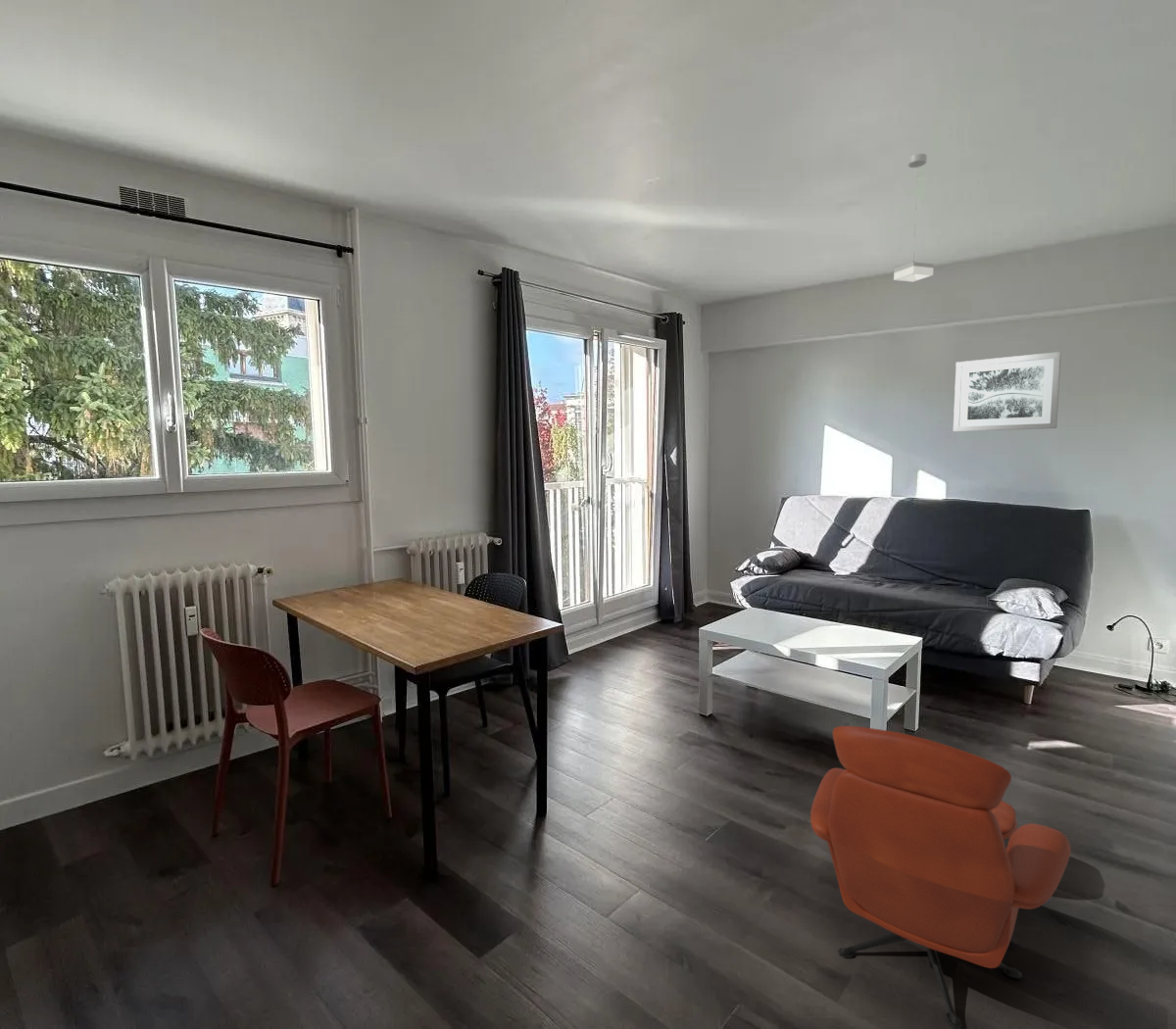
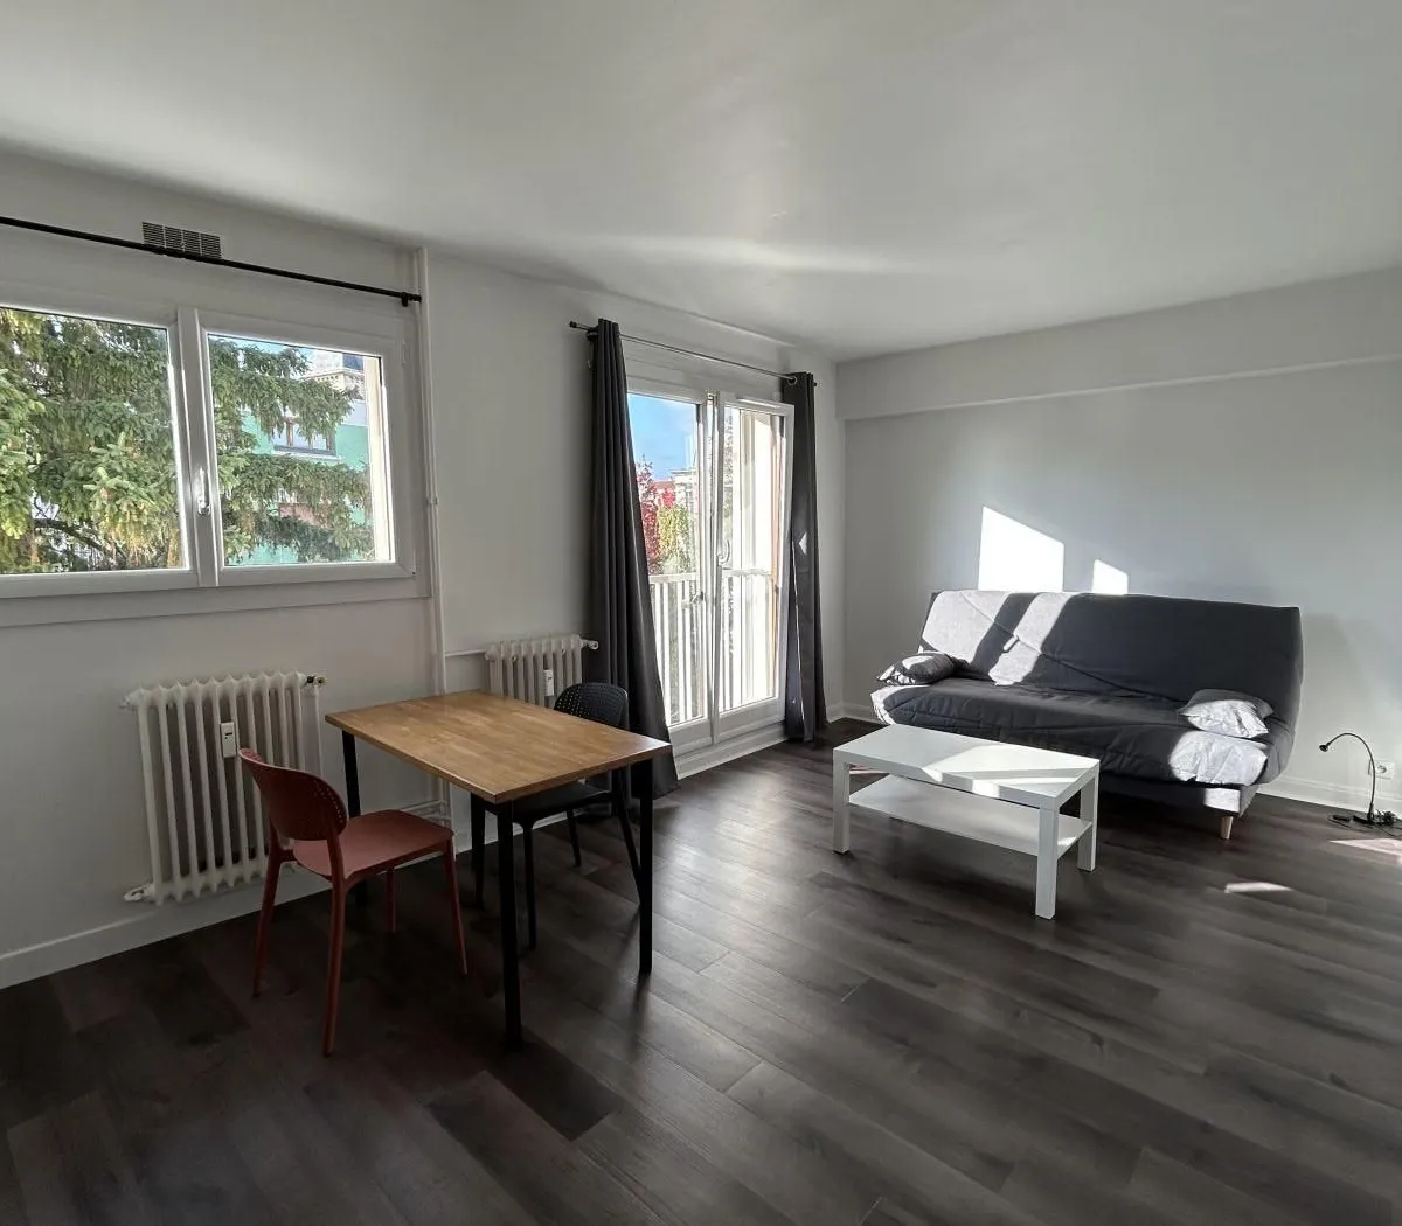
- wall art (1004, 394)
- armchair (941, 800)
- pendant lamp (914, 226)
